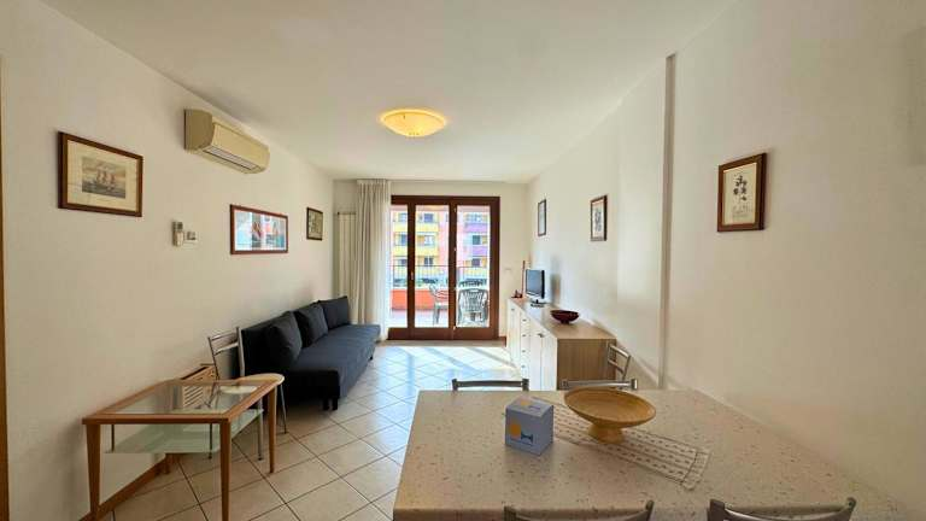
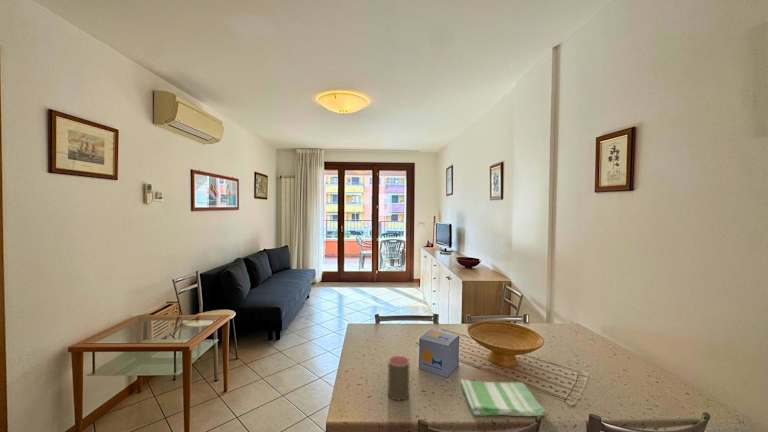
+ cup (398, 377)
+ dish towel (499, 396)
